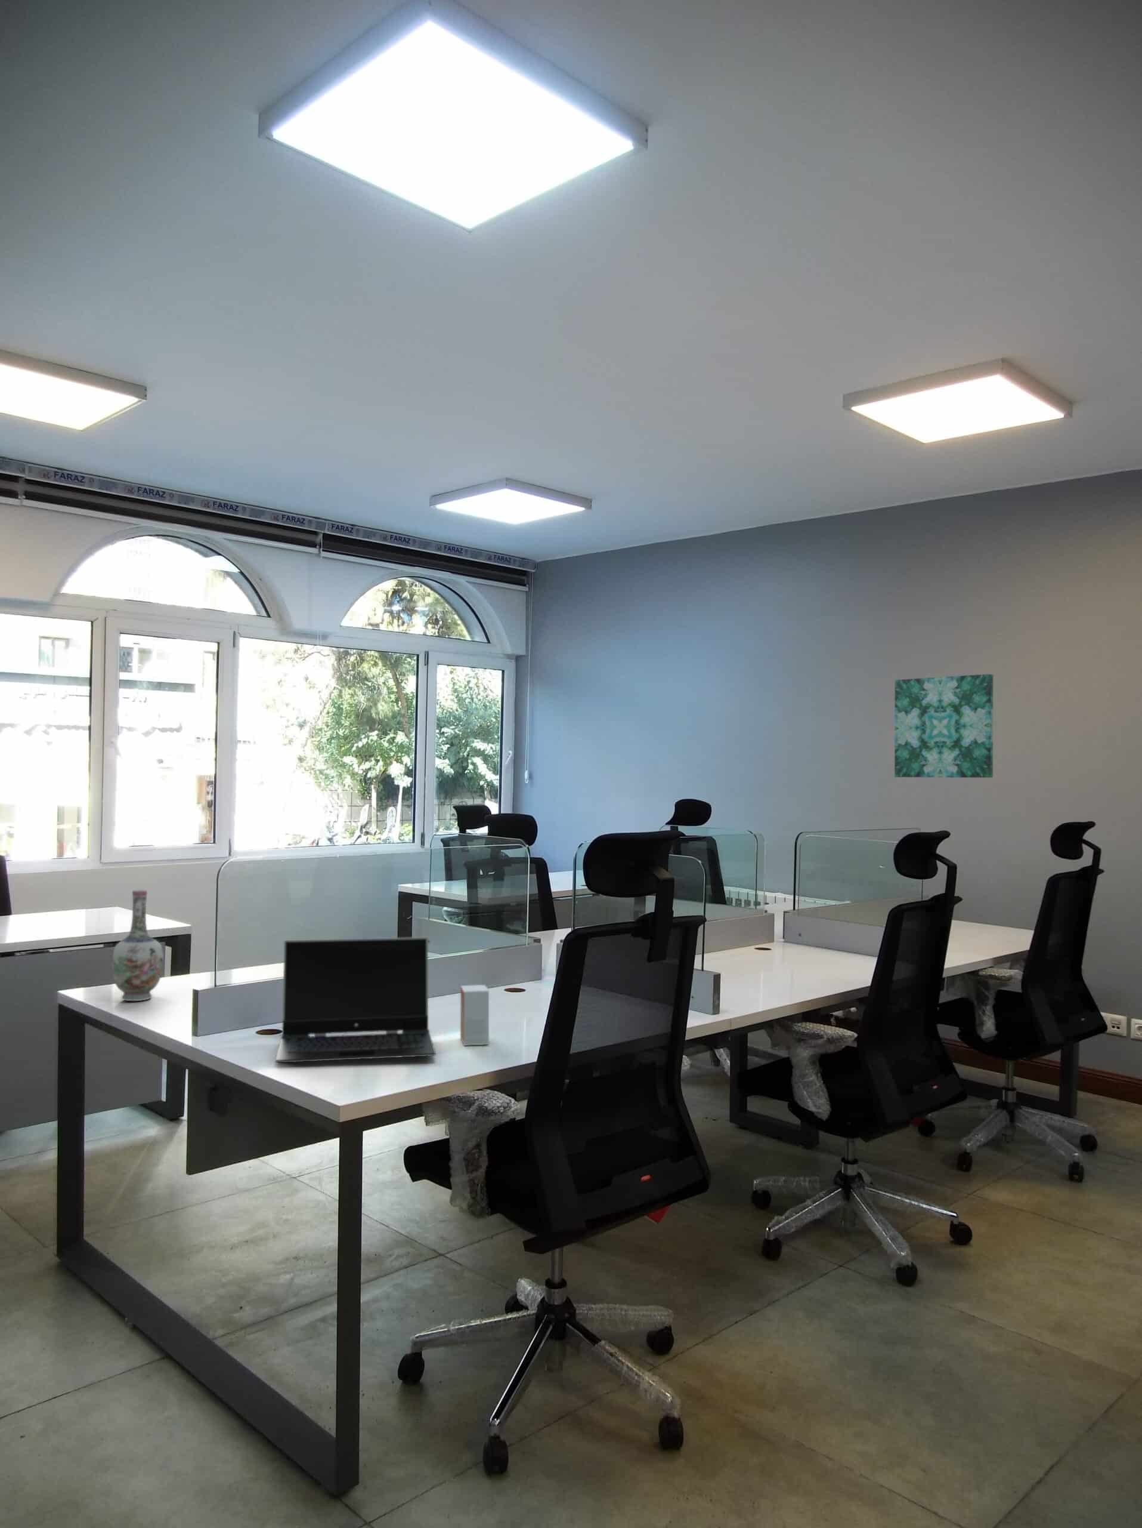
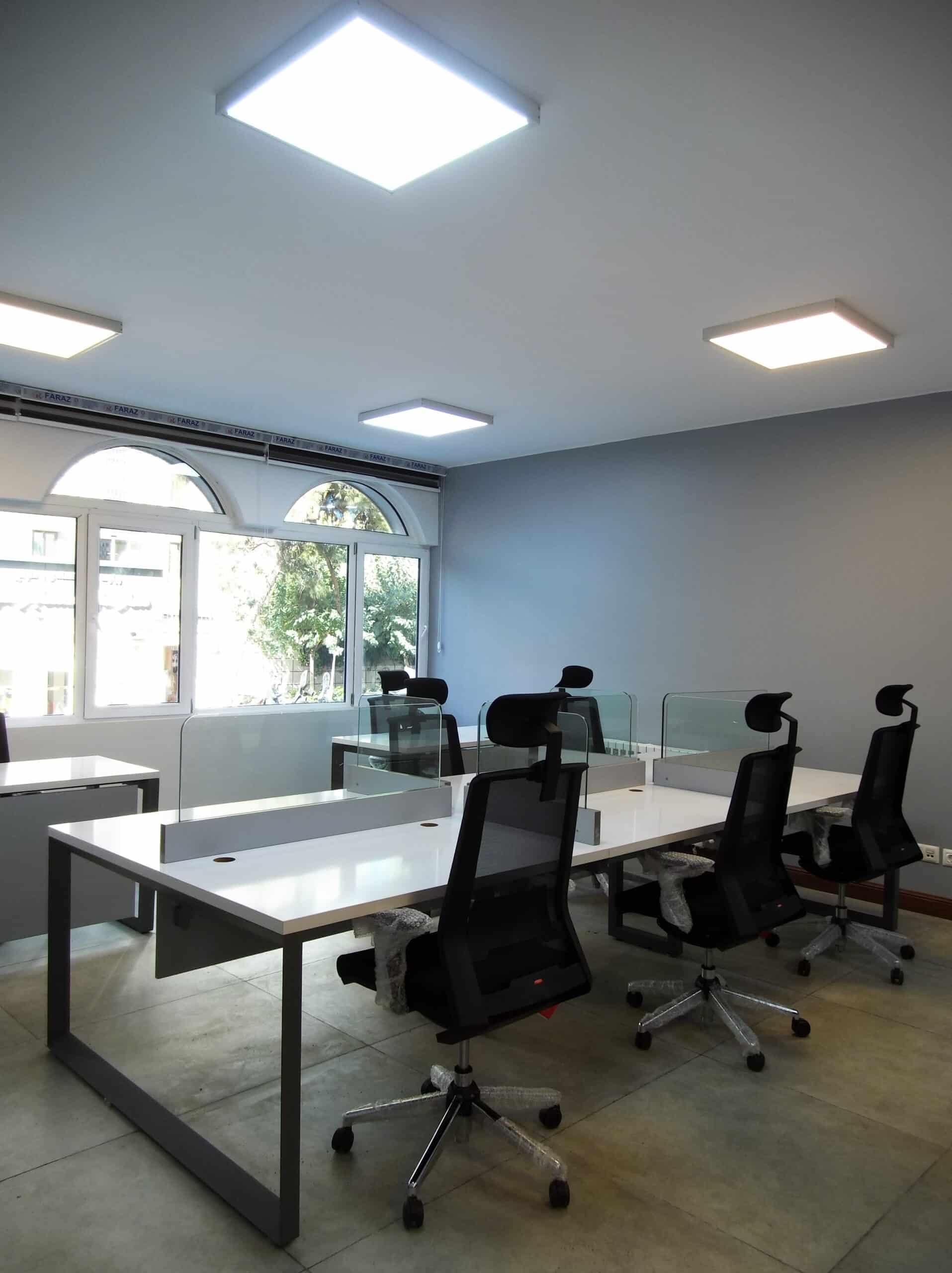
- wall art (942, 727)
- laptop computer (356, 997)
- small box (474, 1014)
- vase (138, 945)
